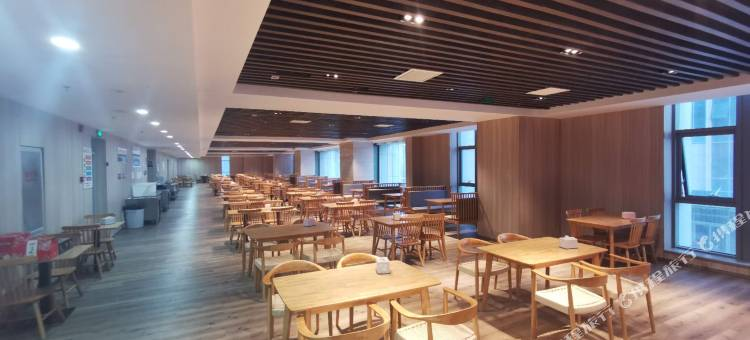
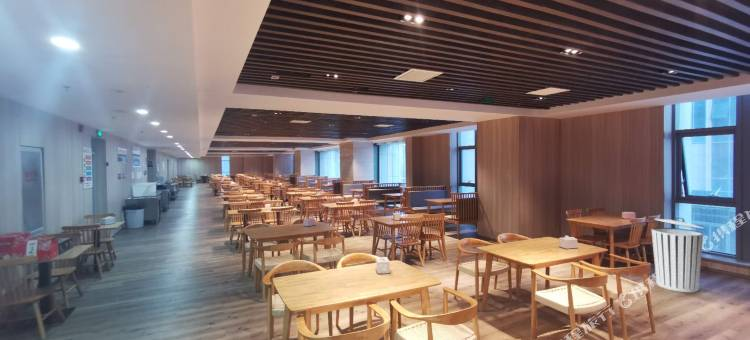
+ trash can (677, 252)
